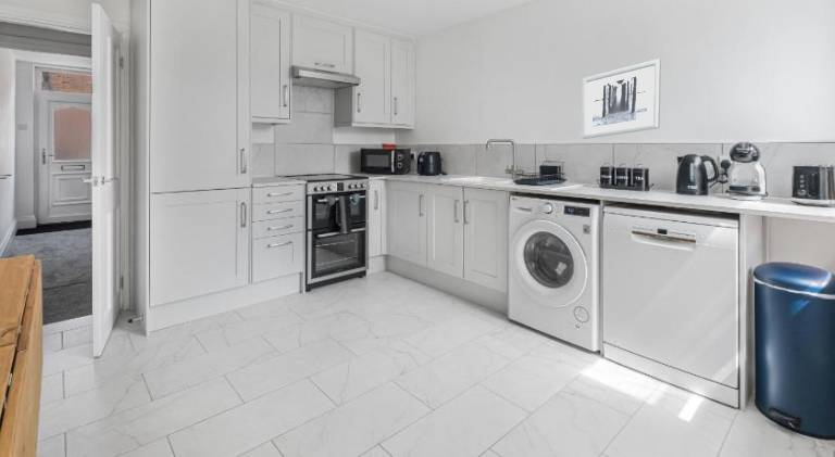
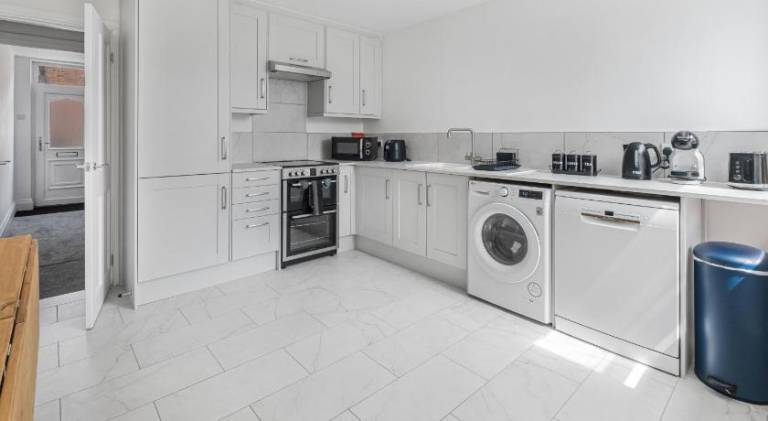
- wall art (618, 101)
